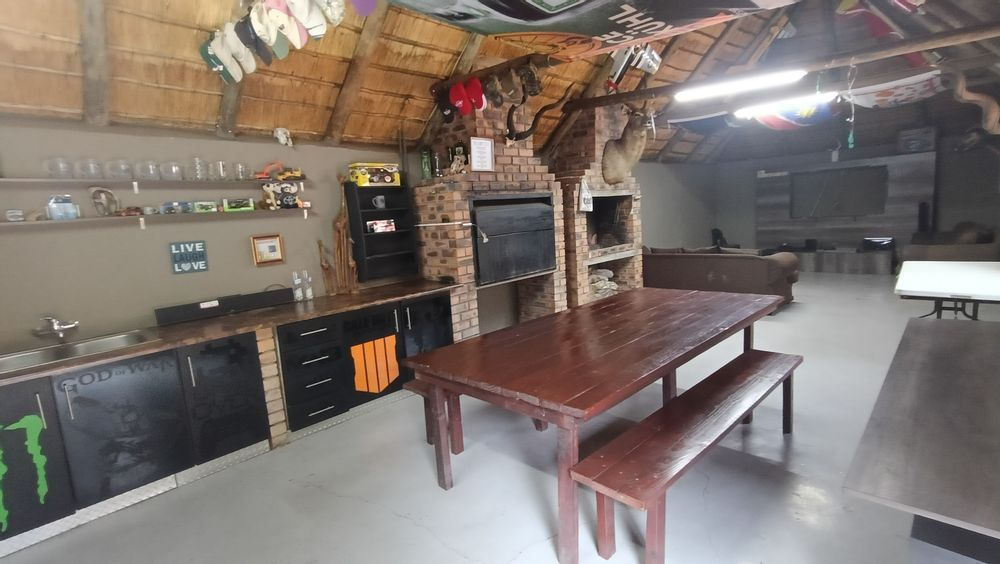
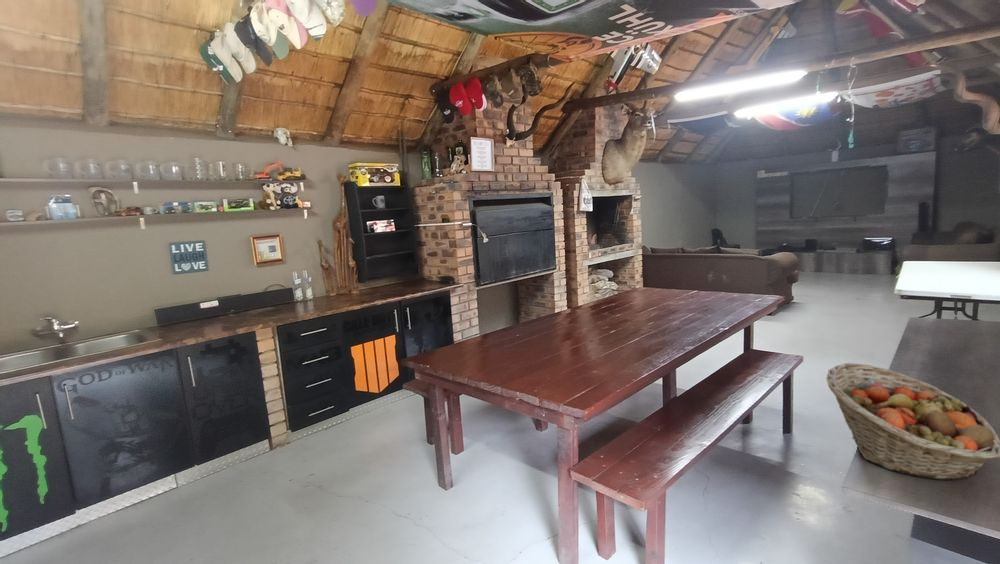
+ fruit basket (906, 416)
